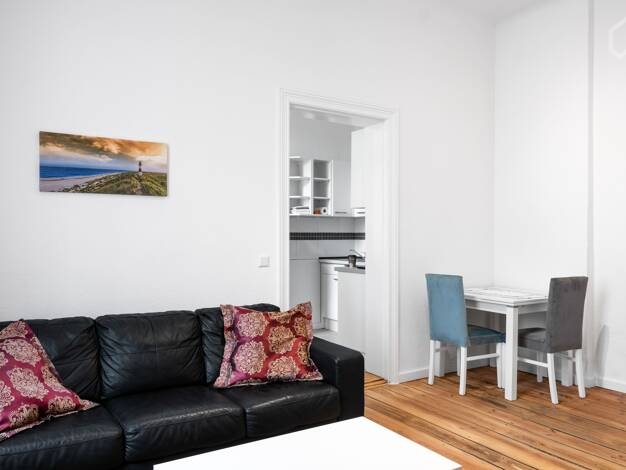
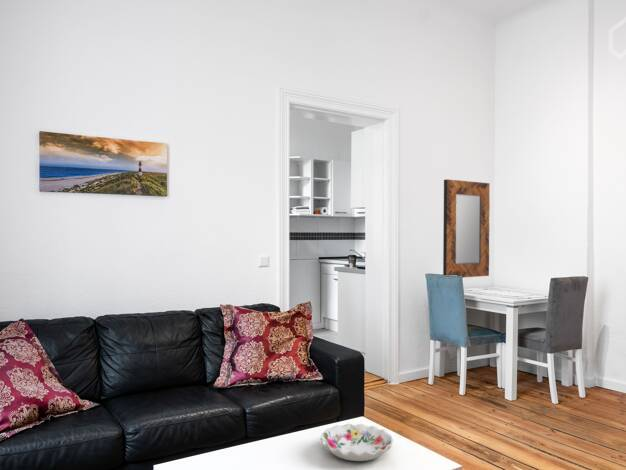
+ home mirror (467, 229)
+ decorative bowl (356, 445)
